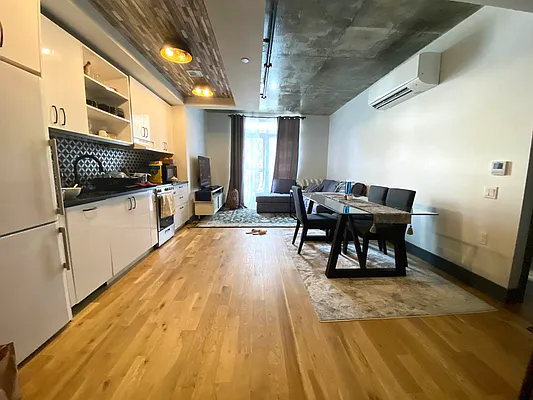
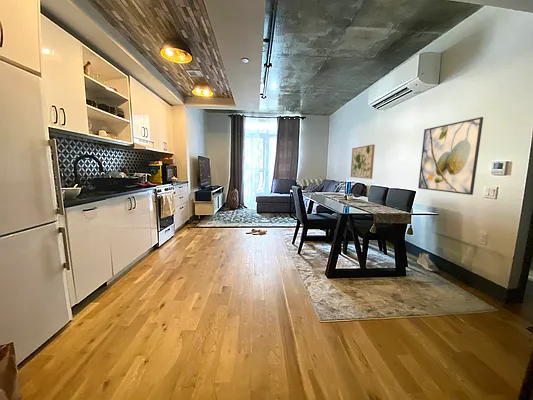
+ wall art (360, 162)
+ sneaker (427, 260)
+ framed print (445, 158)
